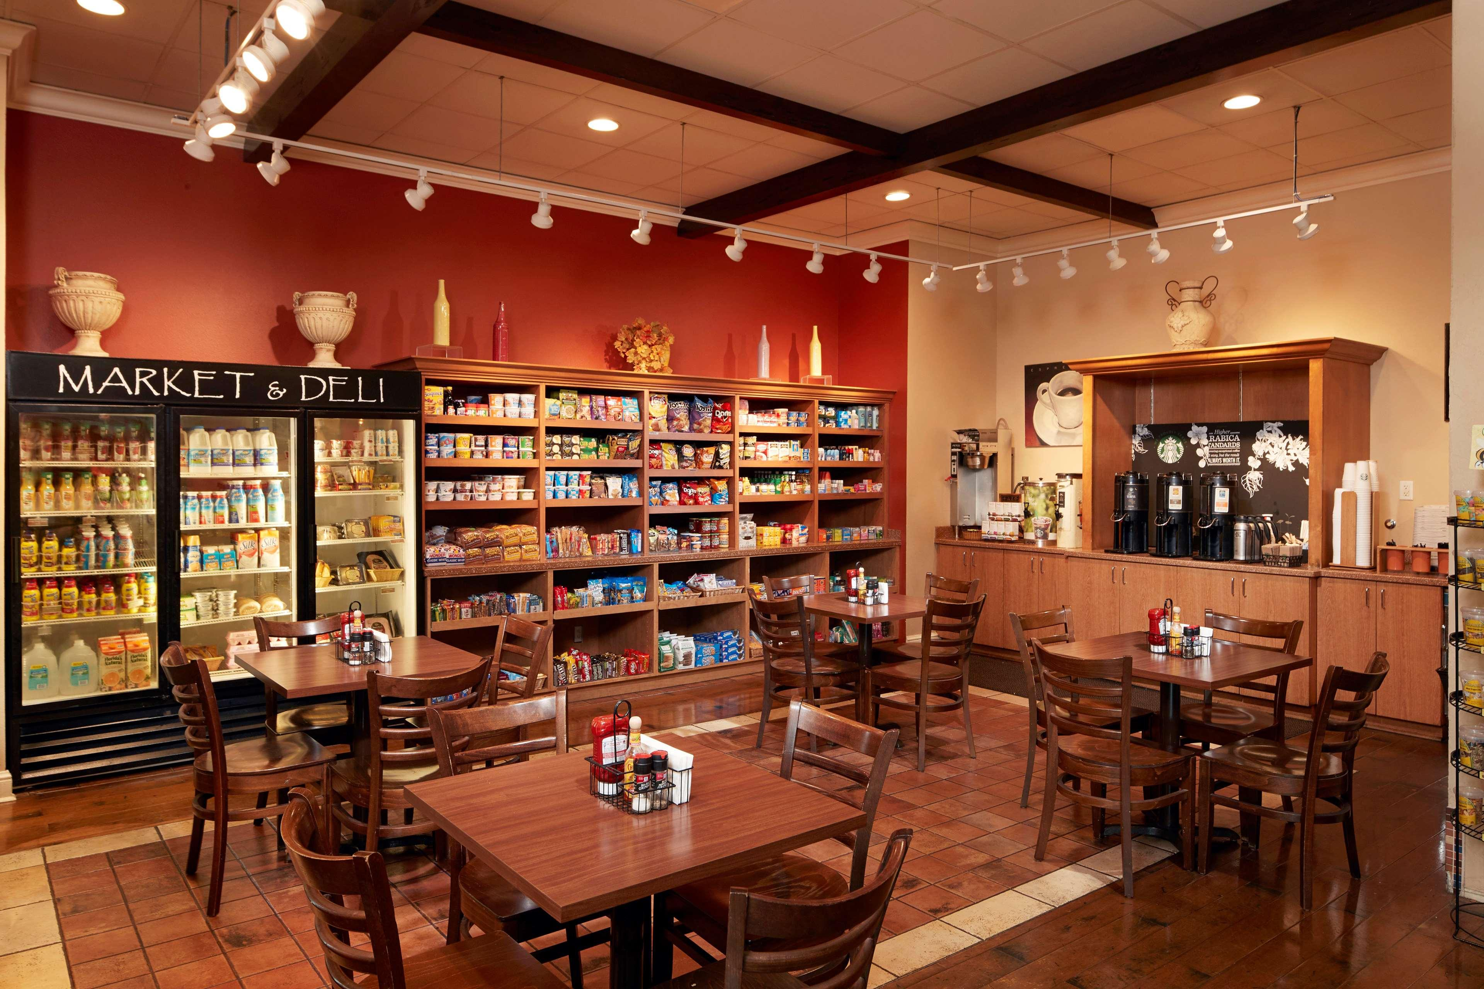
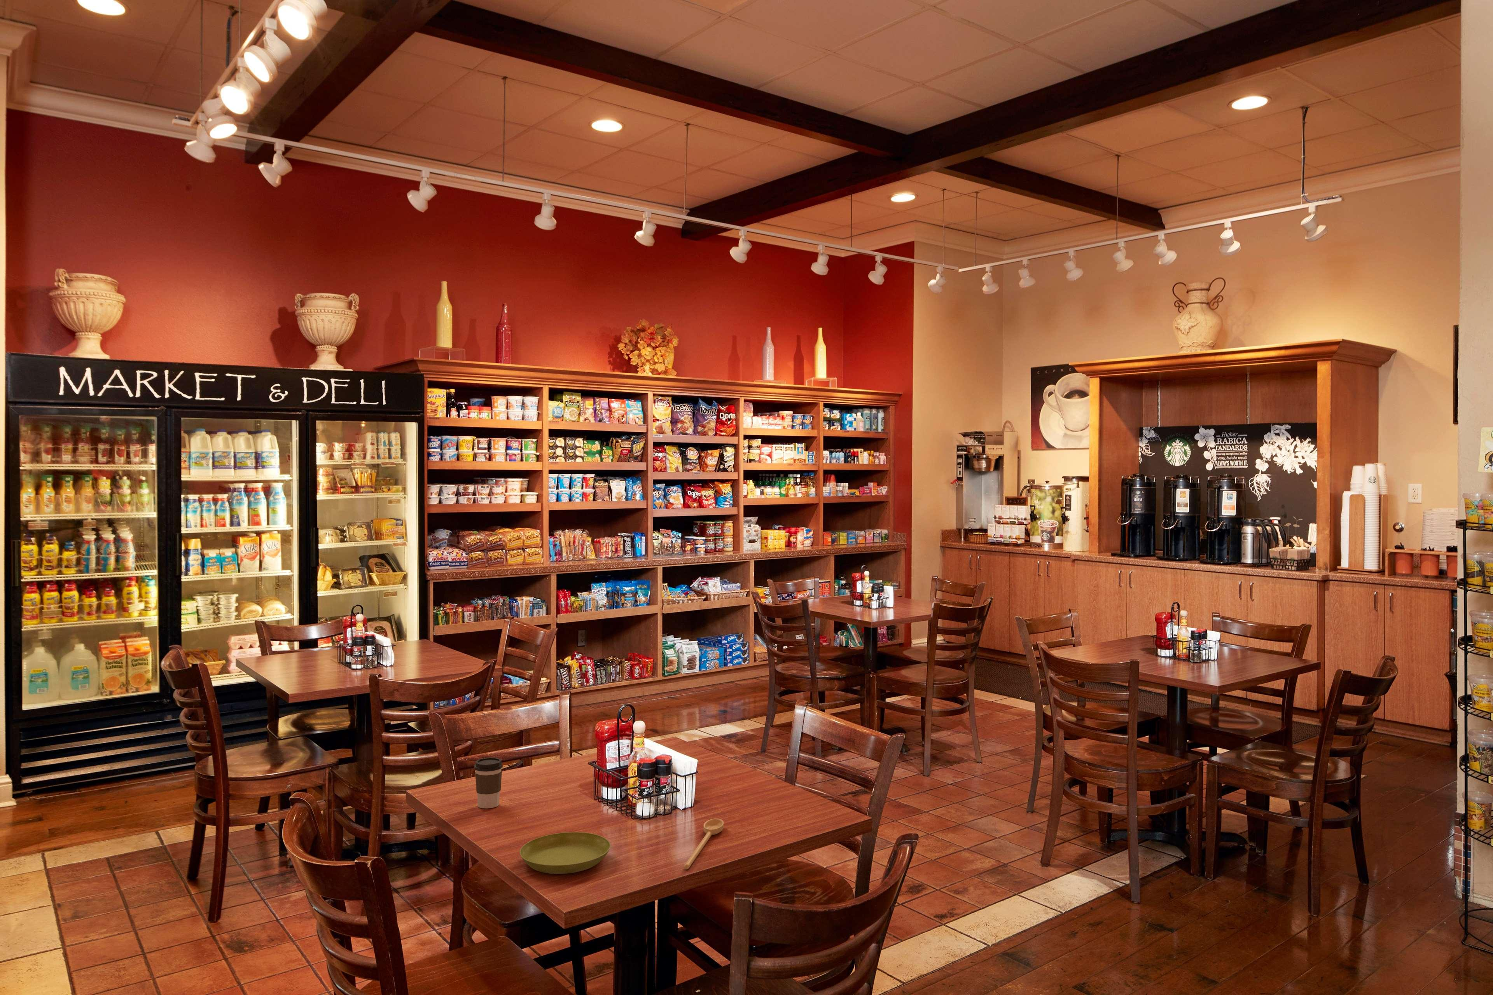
+ coffee cup (489, 783)
+ spoon (702, 843)
+ saucer (565, 854)
